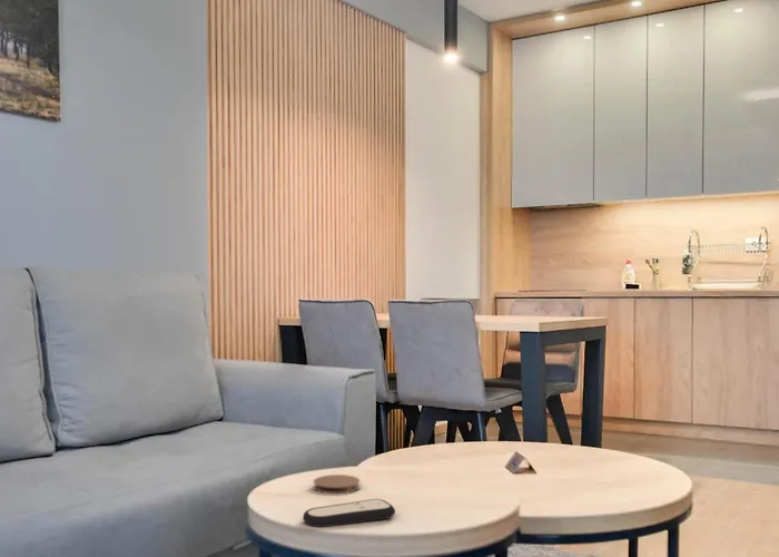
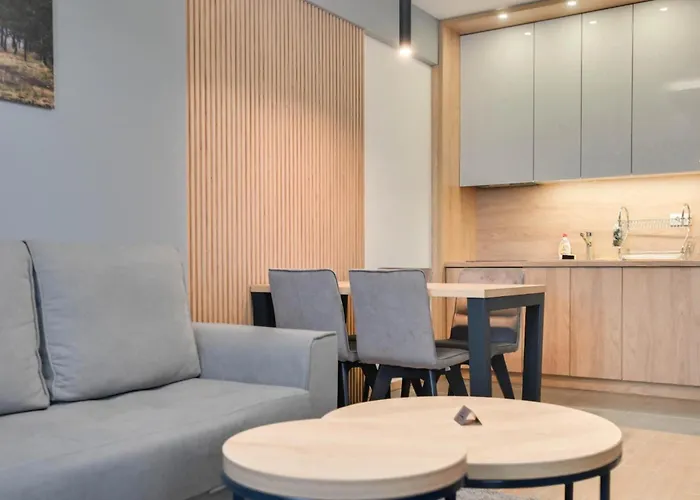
- coaster (336, 483)
- remote control (348, 512)
